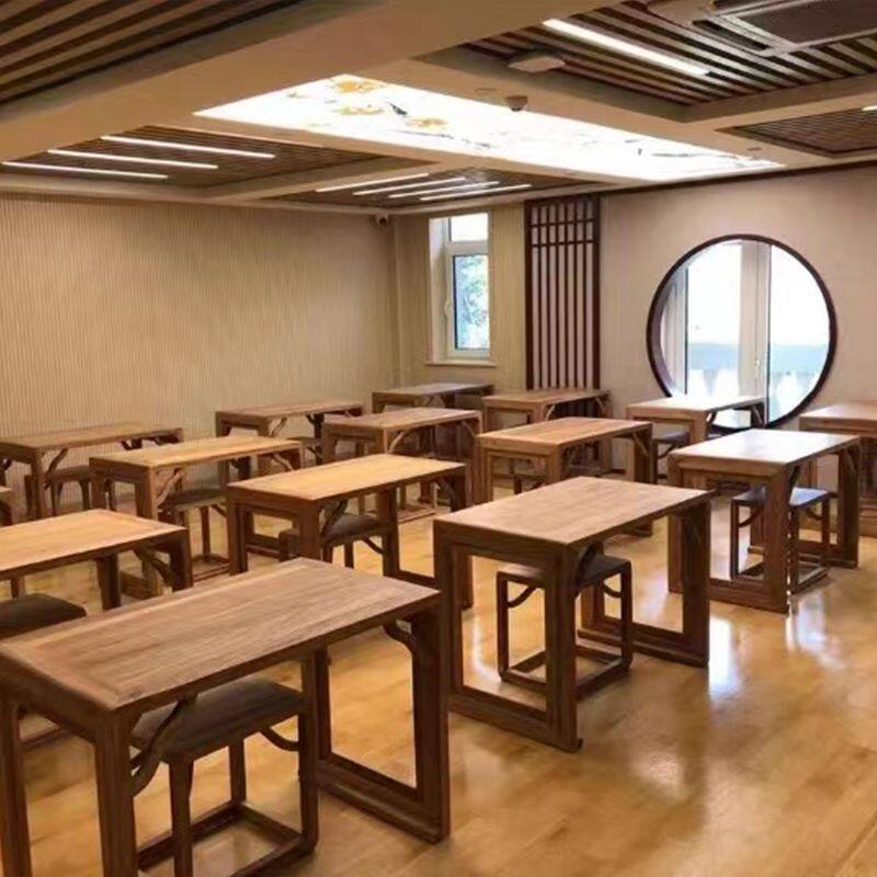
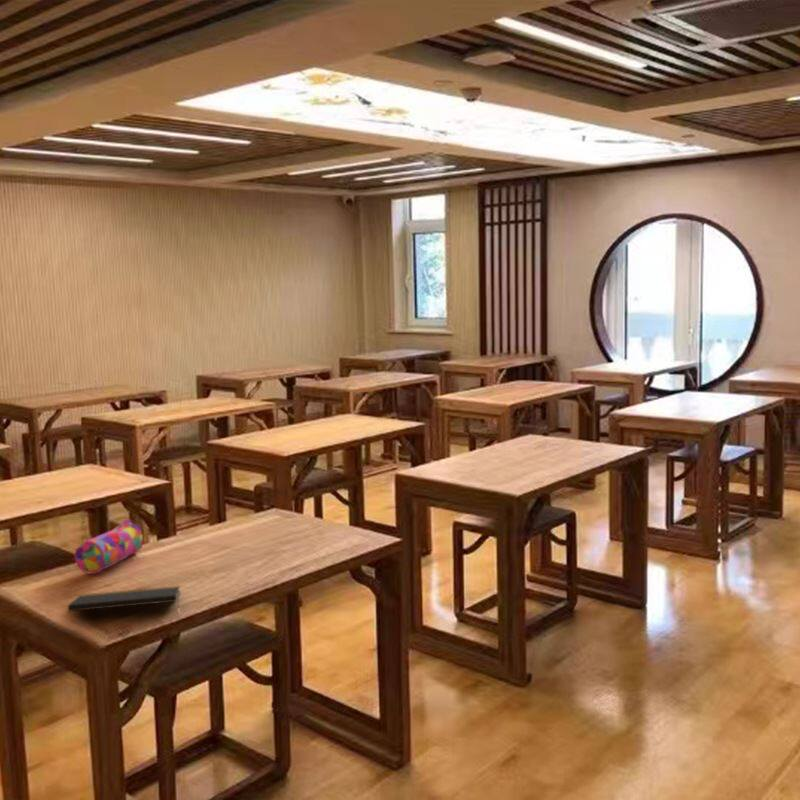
+ pencil case (110, 546)
+ notepad (126, 598)
